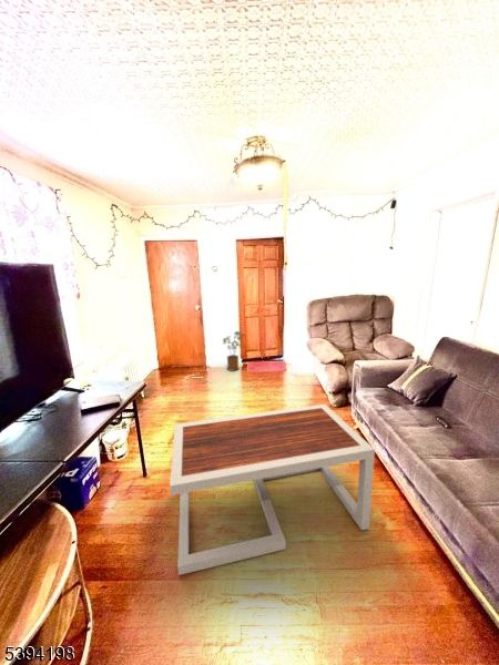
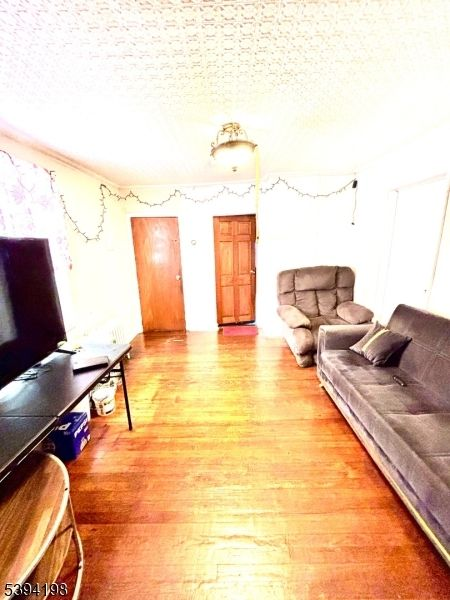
- coffee table (265, 472)
- house plant (233, 351)
